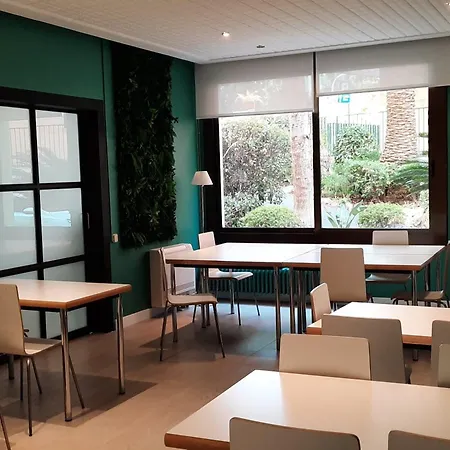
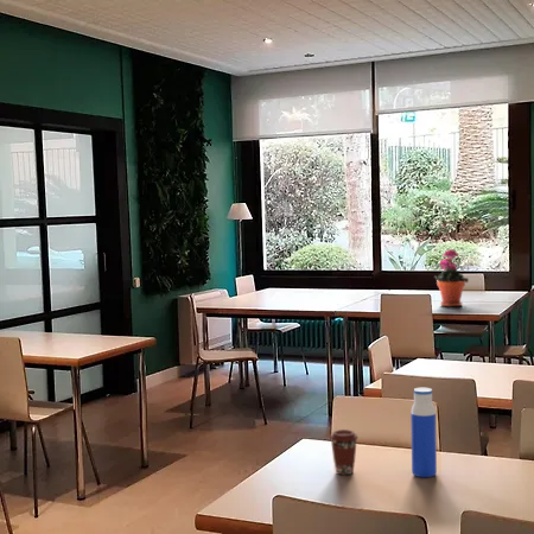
+ potted plant (450, 276)
+ water bottle (422, 431)
+ coffee cup (344, 452)
